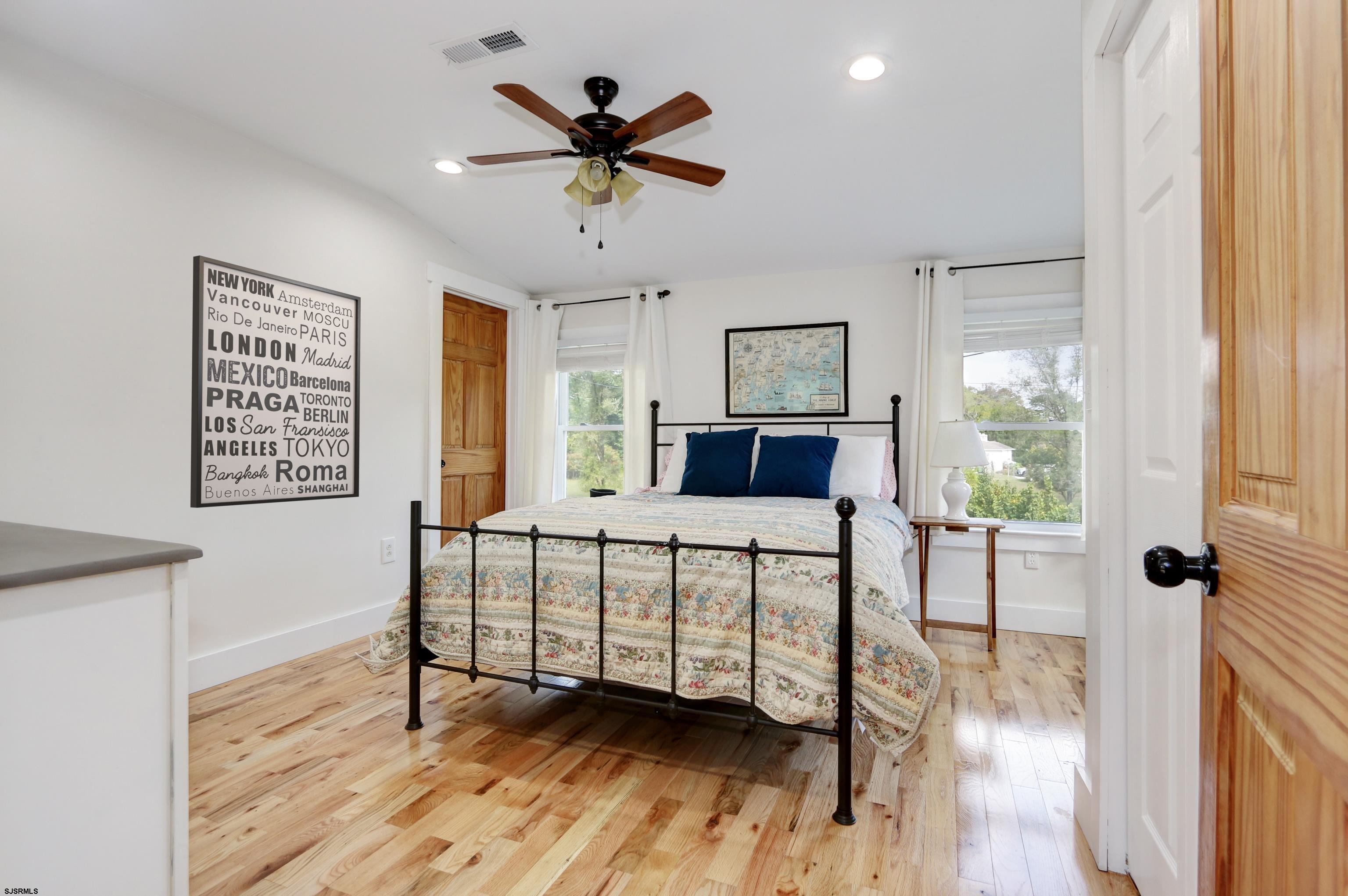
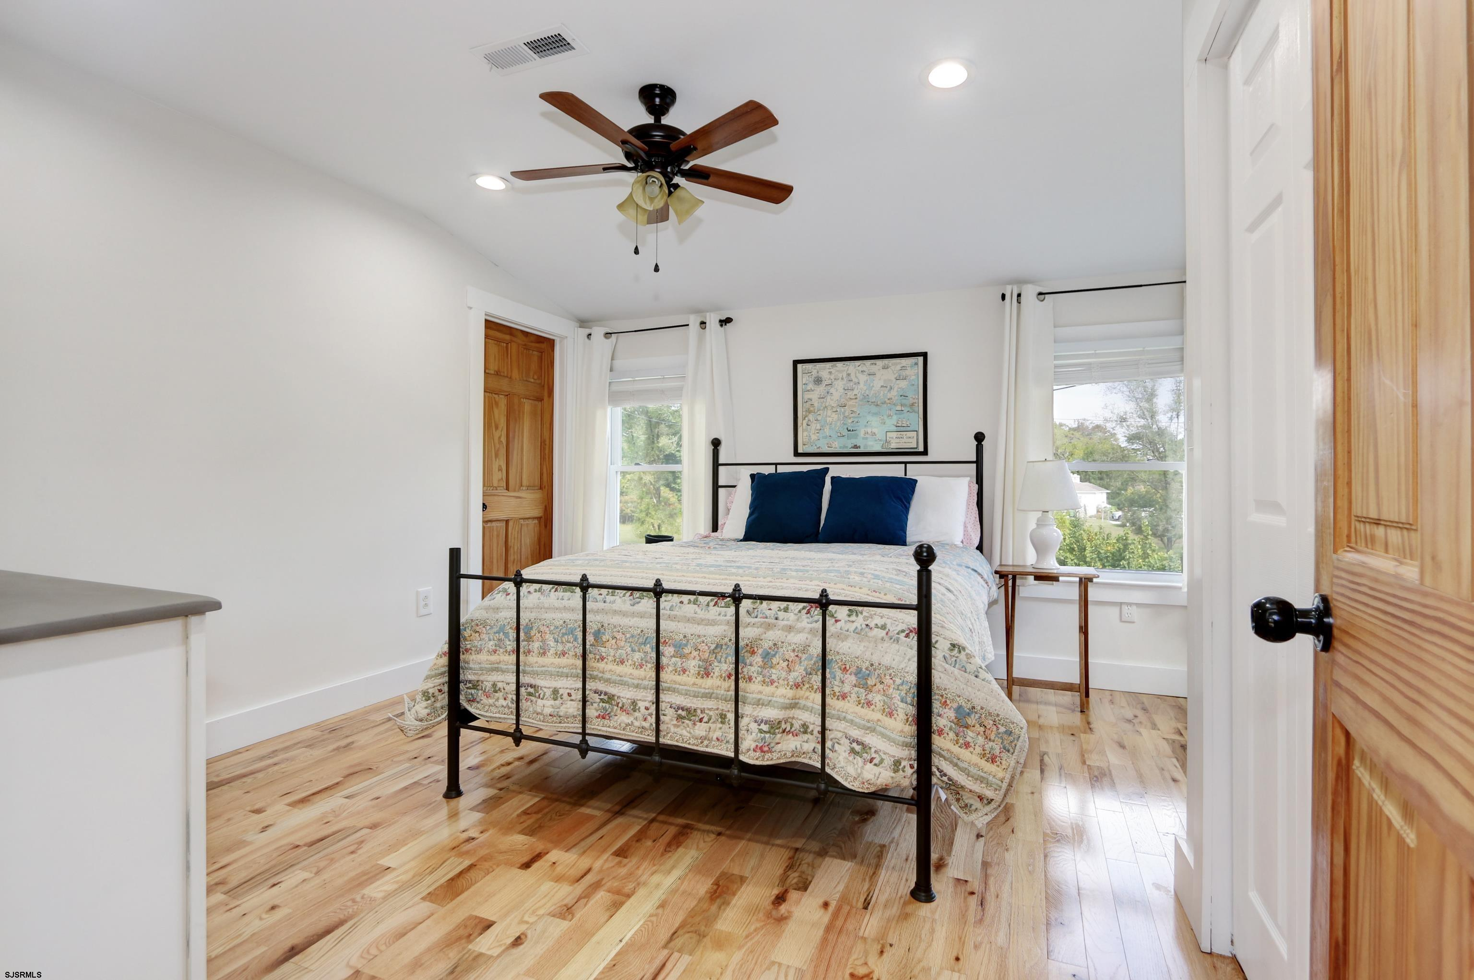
- wall art (285, 390)
